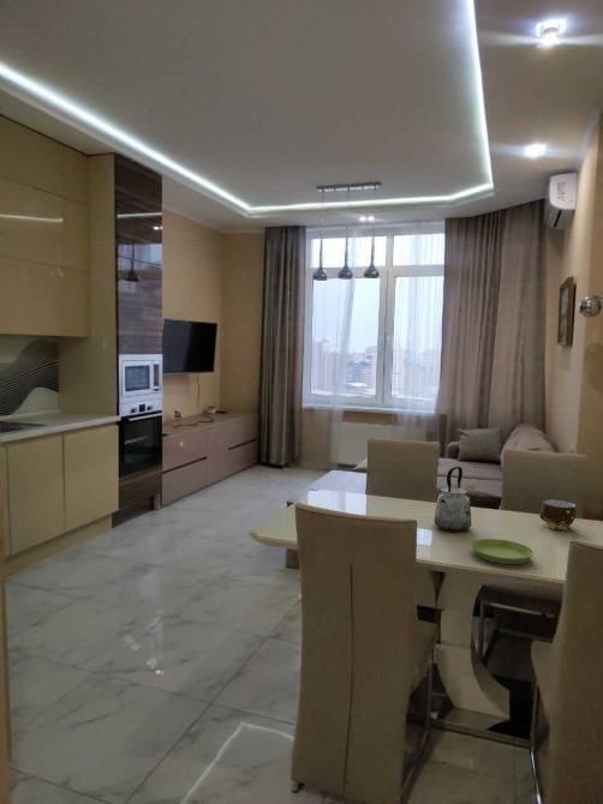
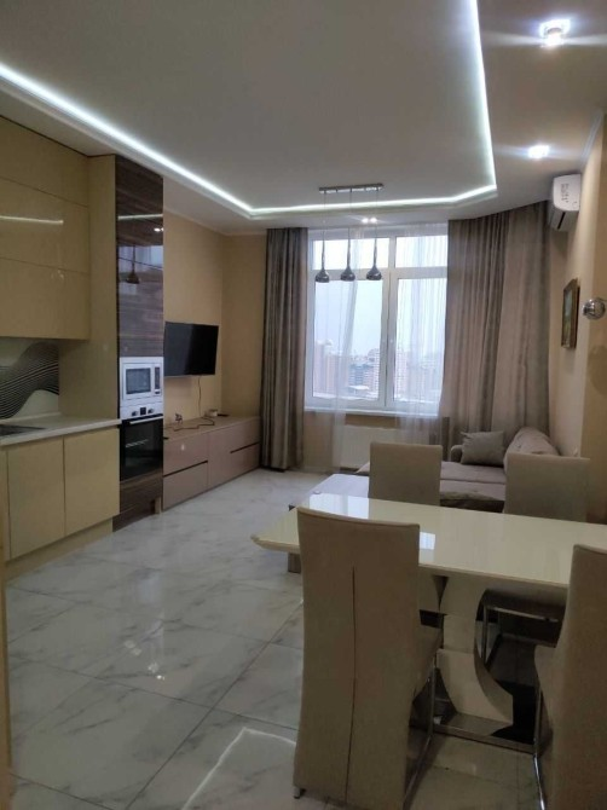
- cup (557, 515)
- kettle (450, 498)
- saucer (501, 552)
